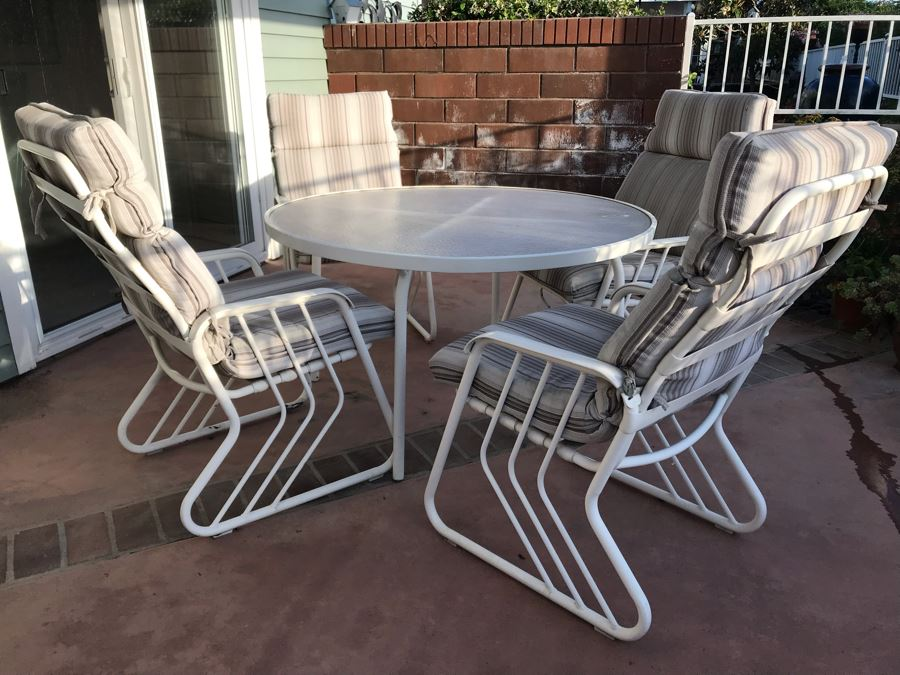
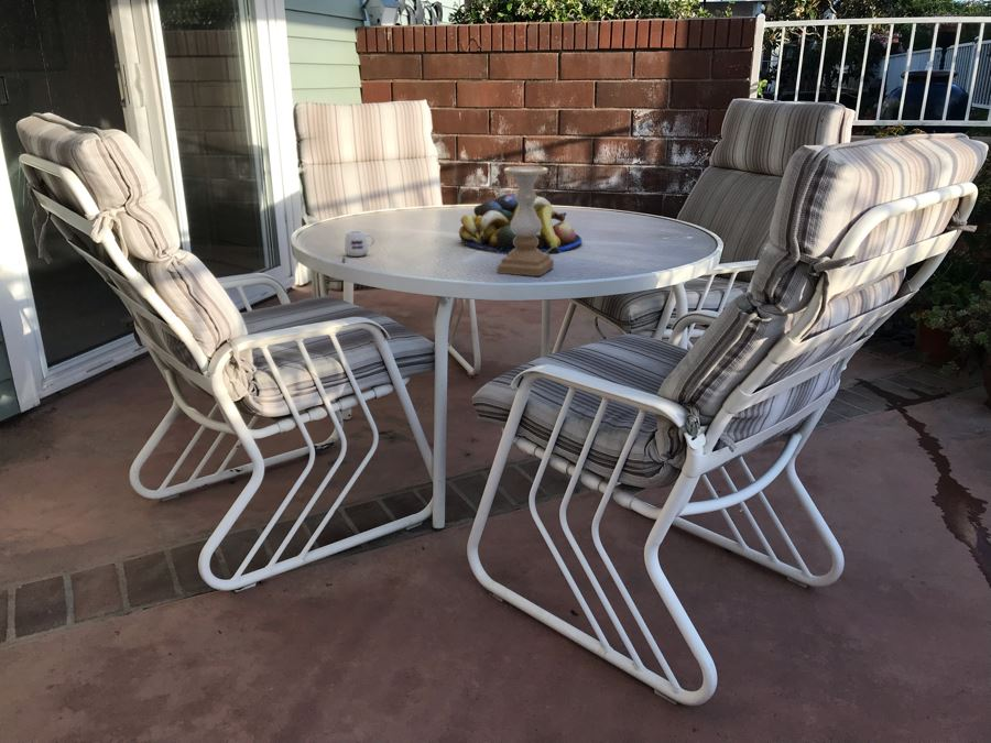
+ fruit bowl (515, 214)
+ candle holder (525, 220)
+ mug (358, 245)
